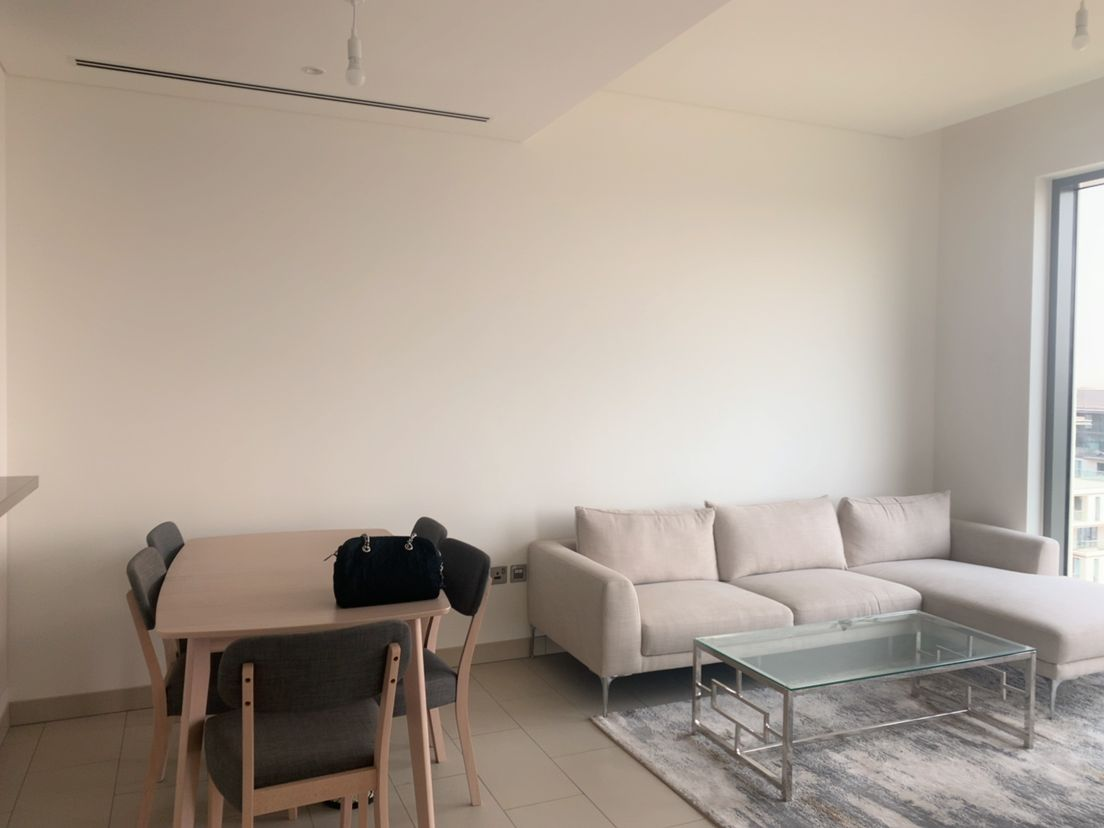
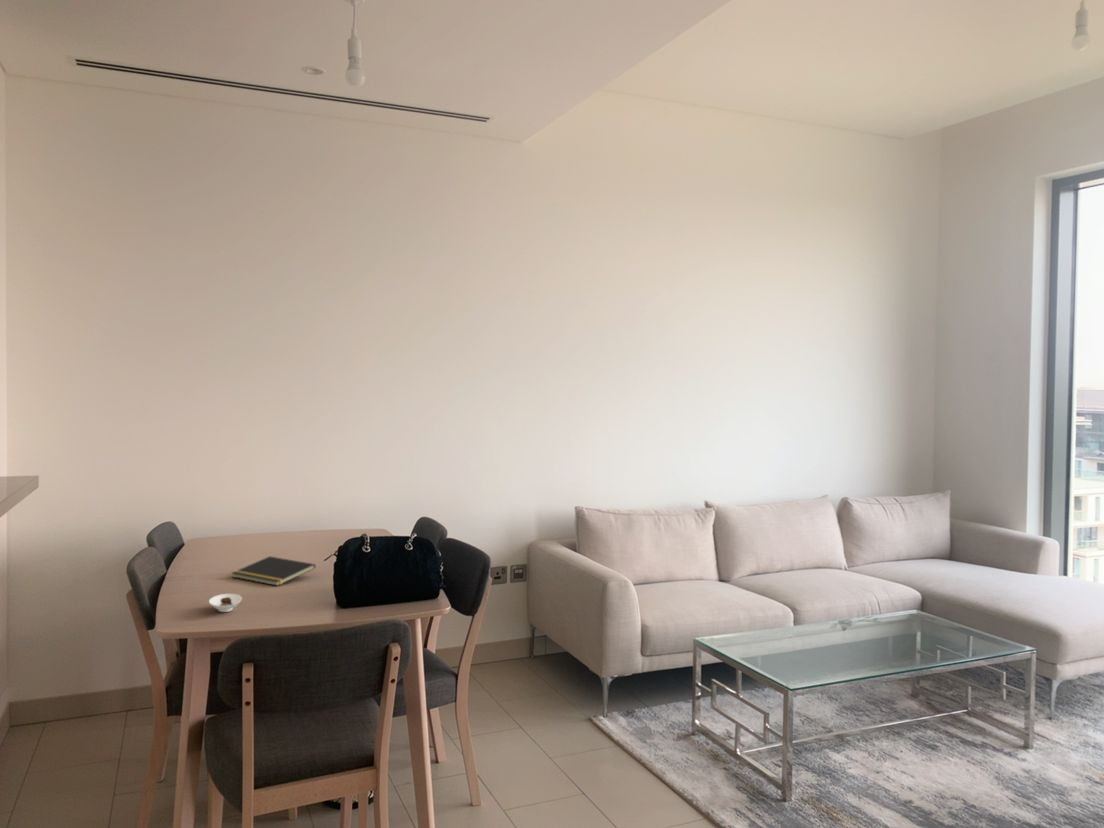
+ saucer (225, 603)
+ notepad (273, 570)
